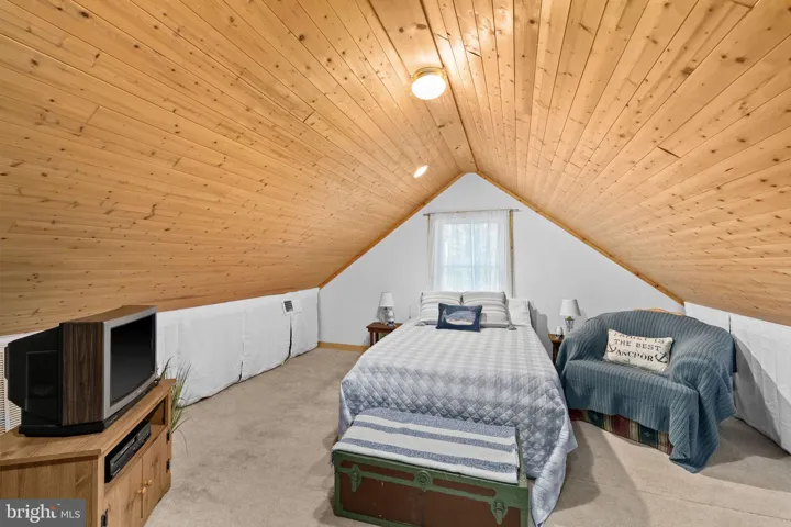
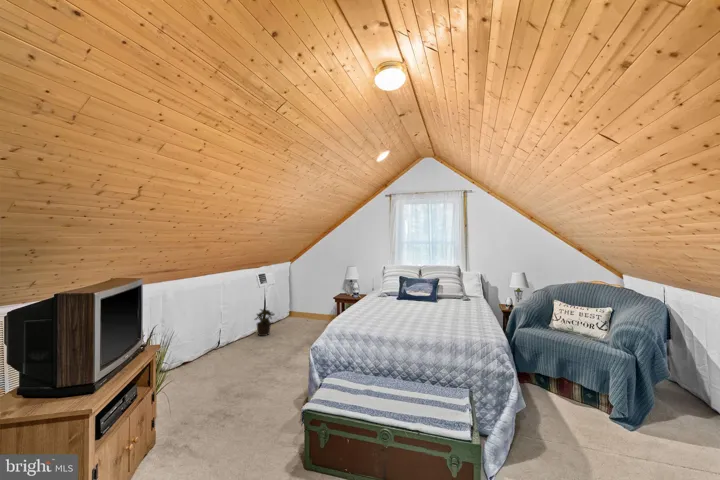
+ potted plant (264, 320)
